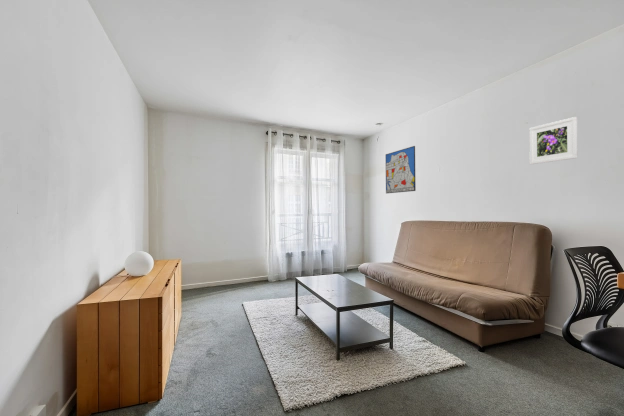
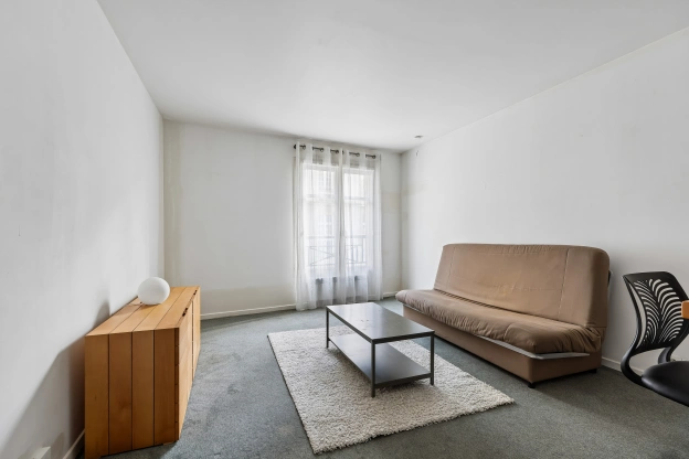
- wall art (399, 171)
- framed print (551, 142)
